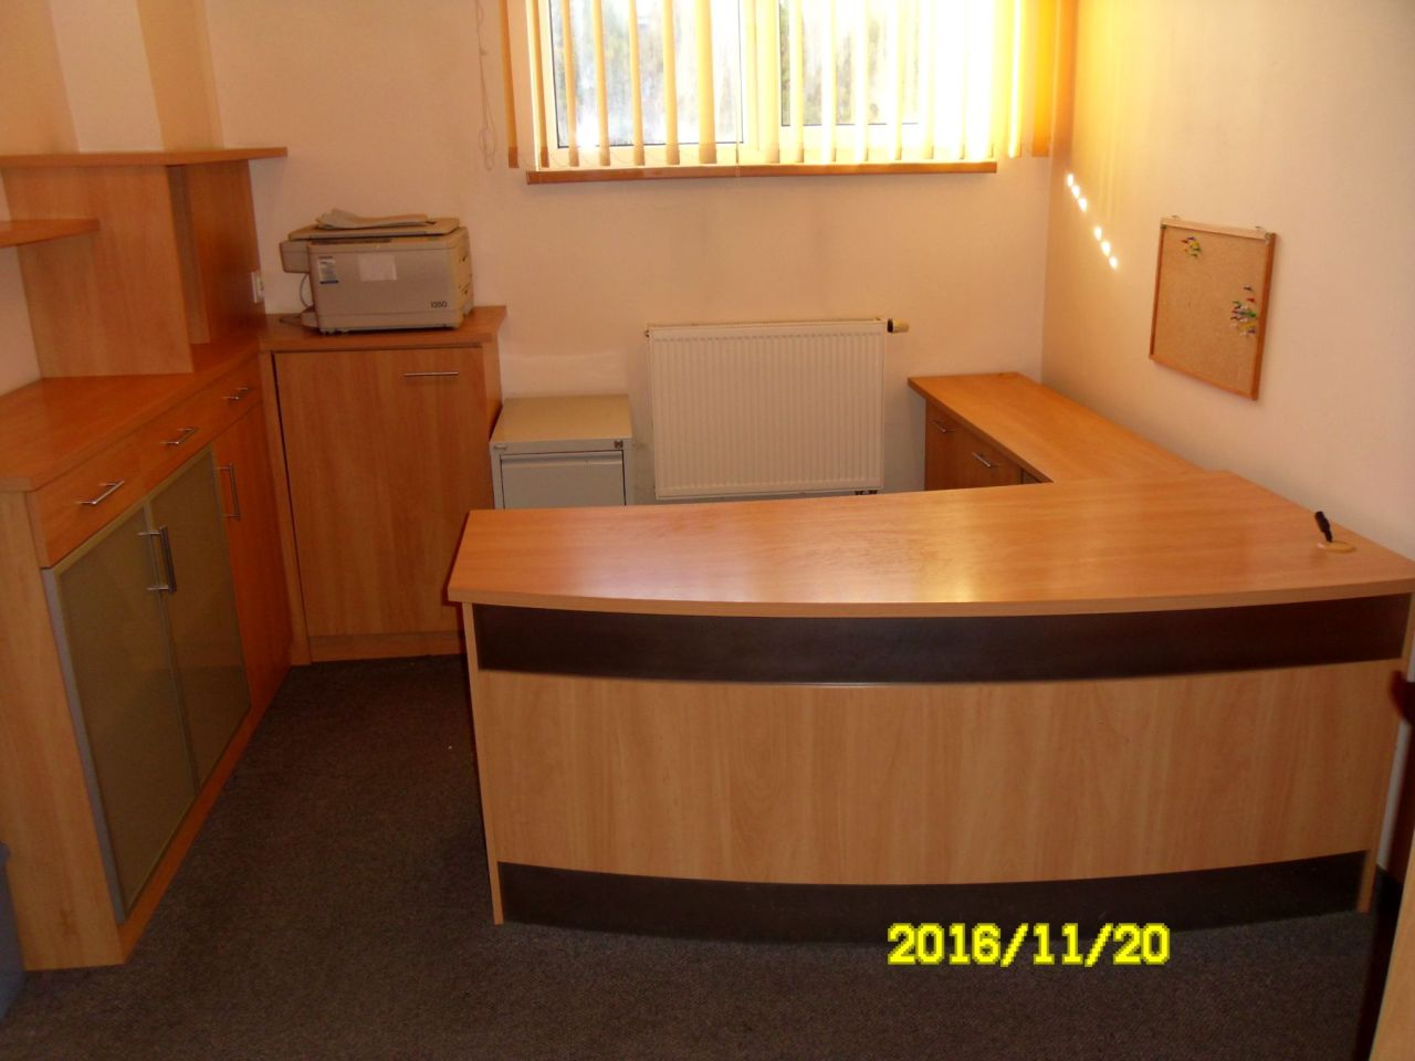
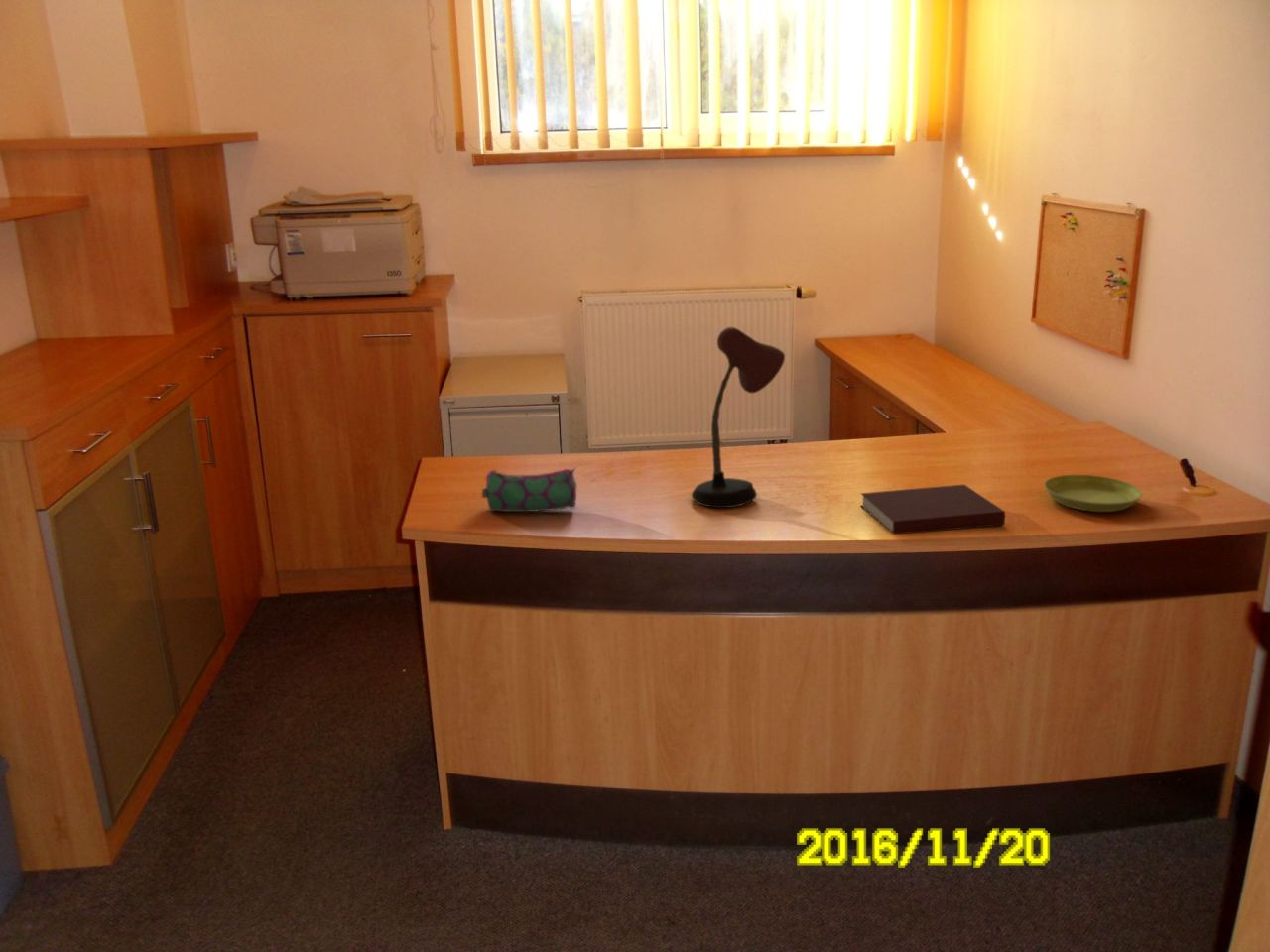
+ pencil case (530, 489)
+ notebook (930, 509)
+ desk lamp (718, 415)
+ saucer (1091, 494)
